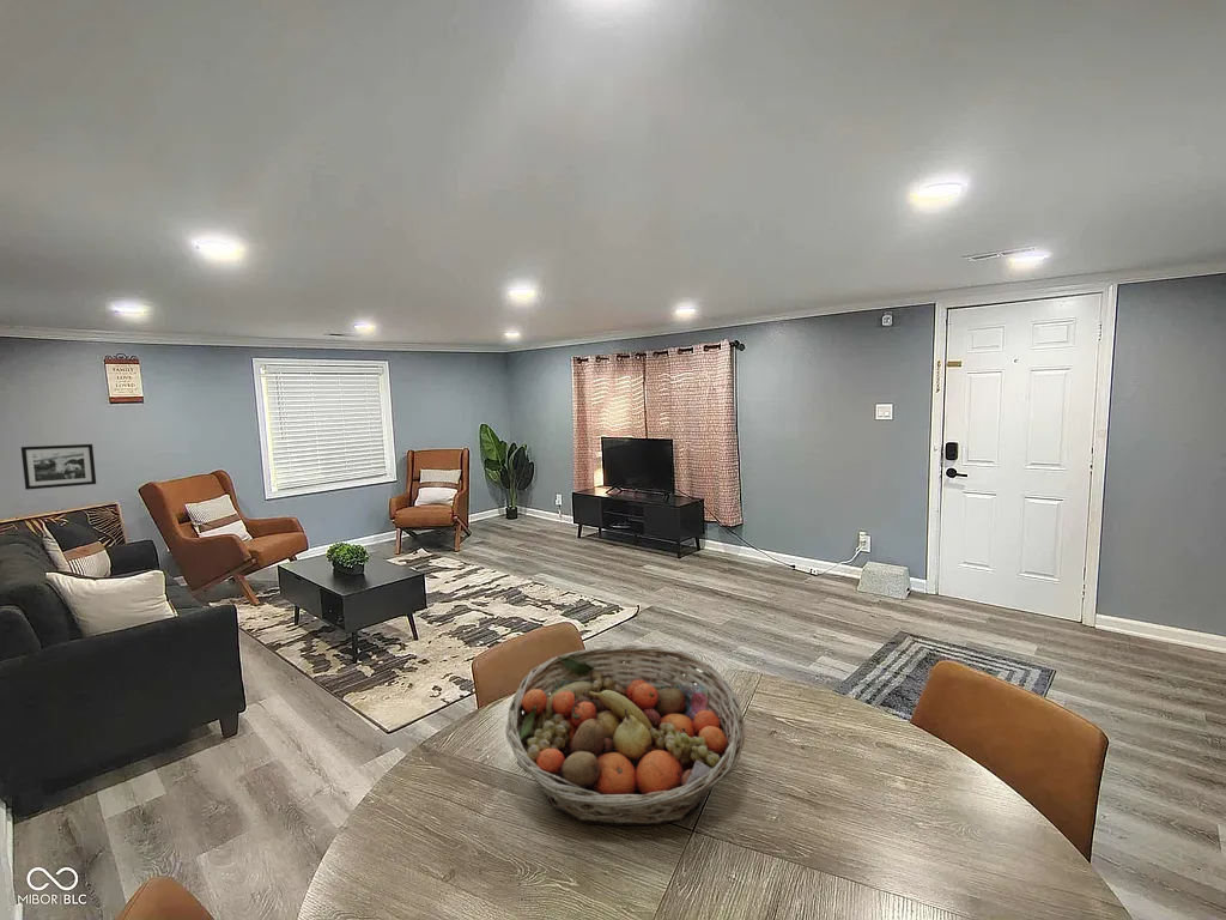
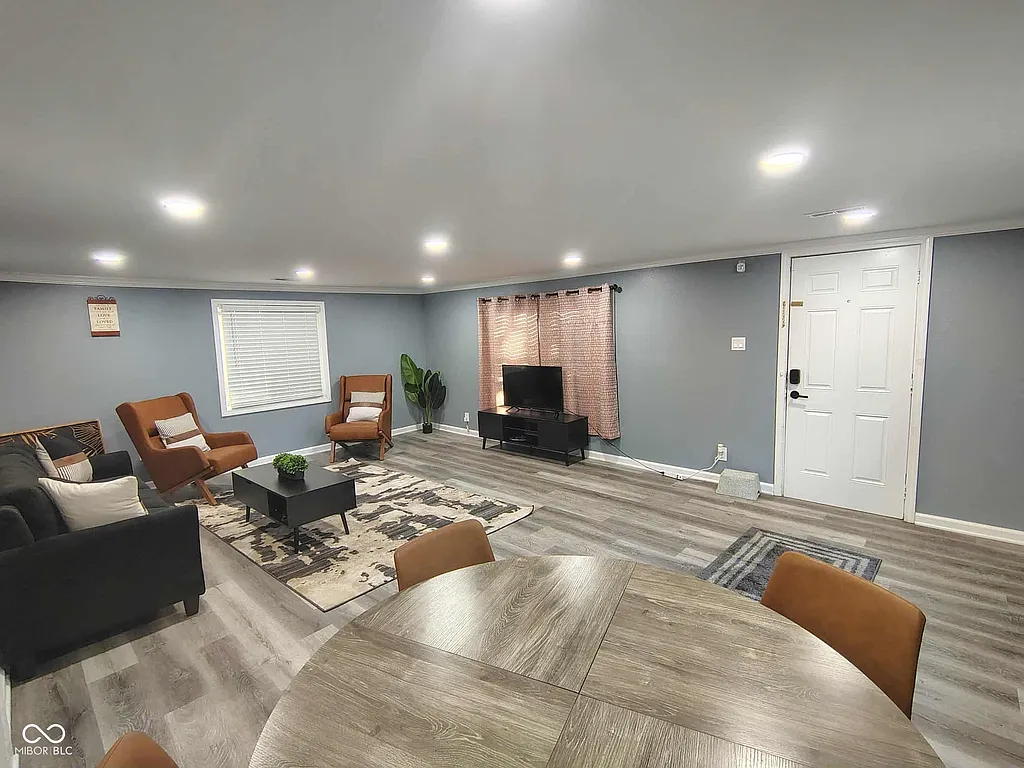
- picture frame (60, 466)
- fruit basket (624, 727)
